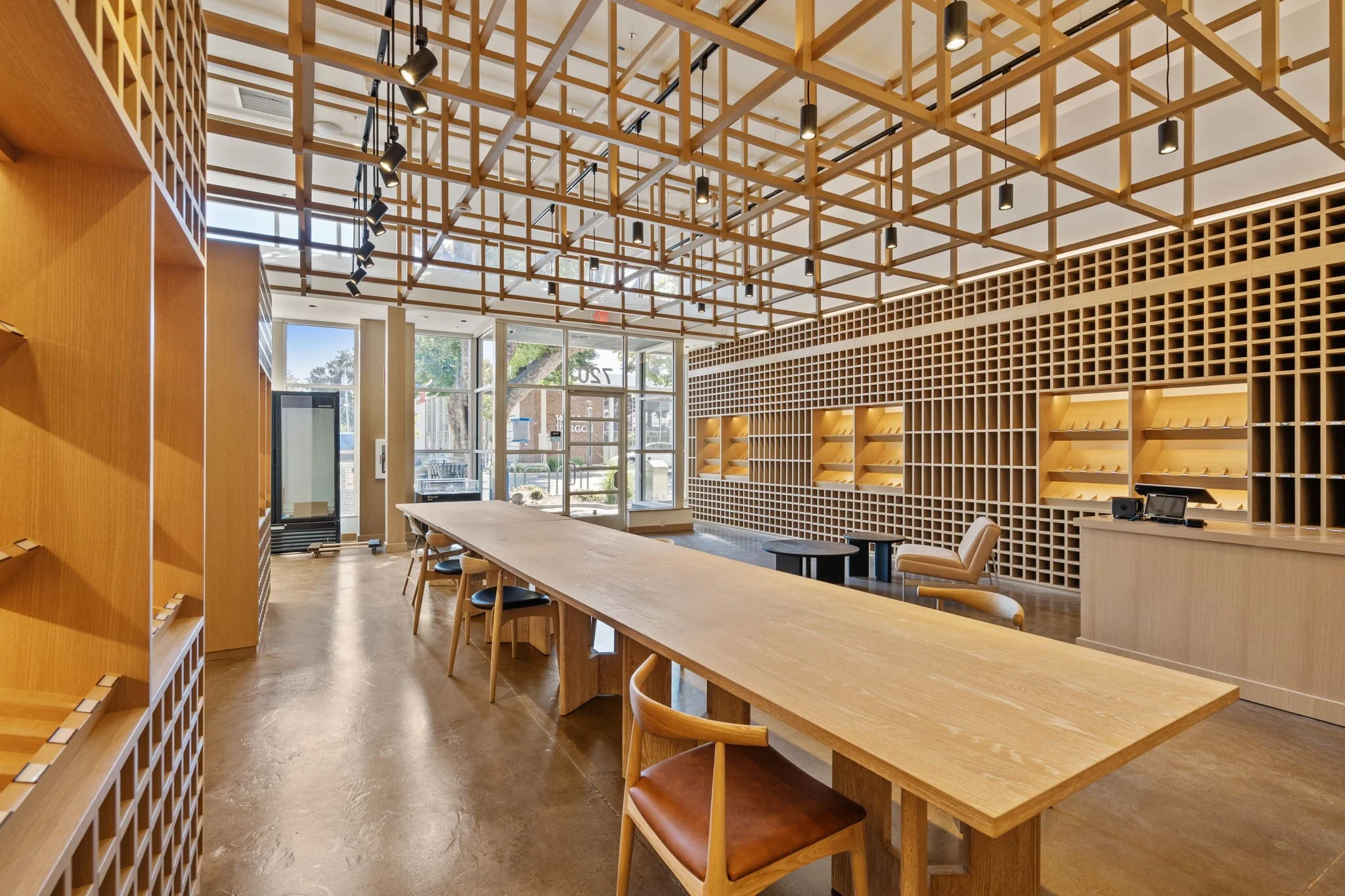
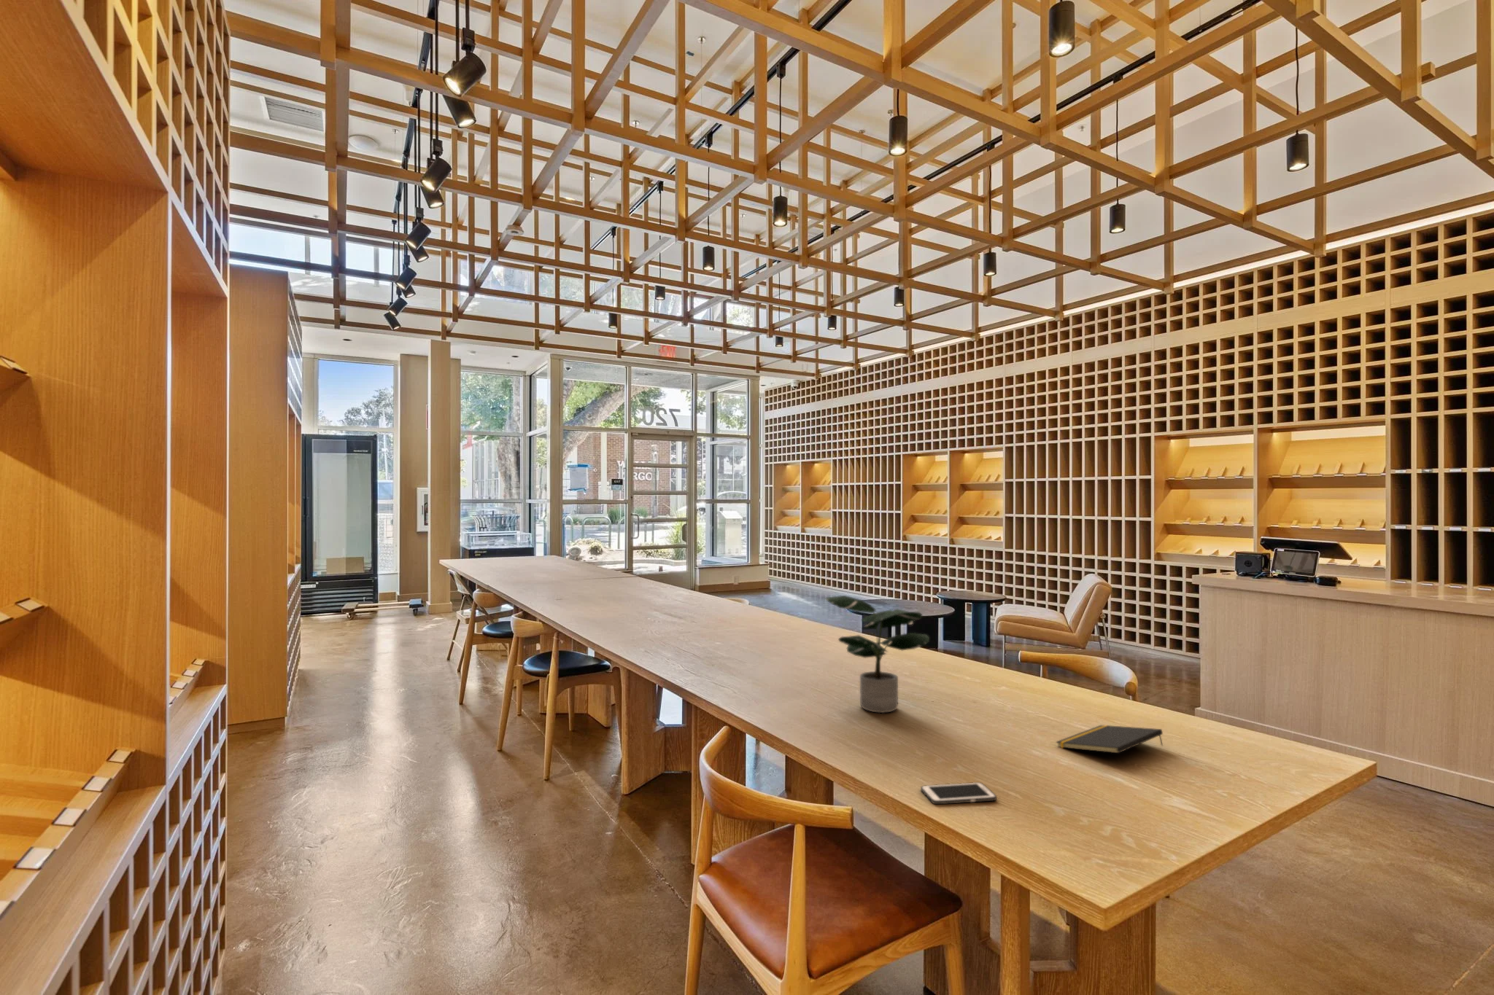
+ notepad (1109, 737)
+ cell phone (957, 793)
+ potted plant (876, 651)
